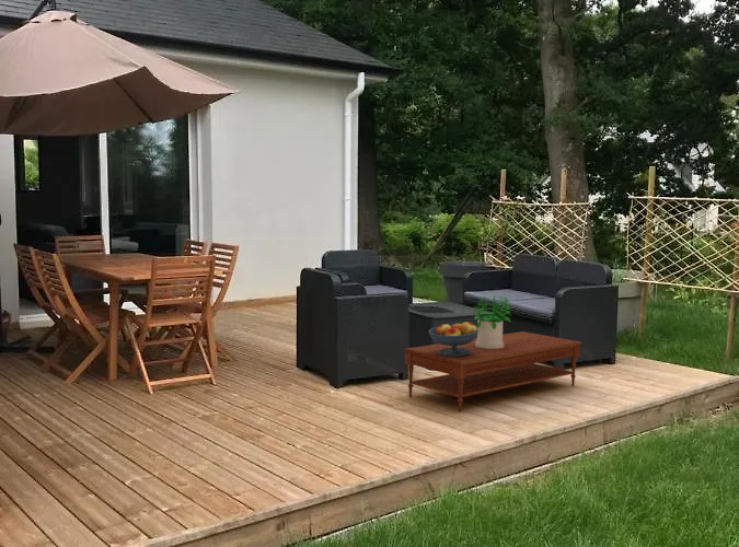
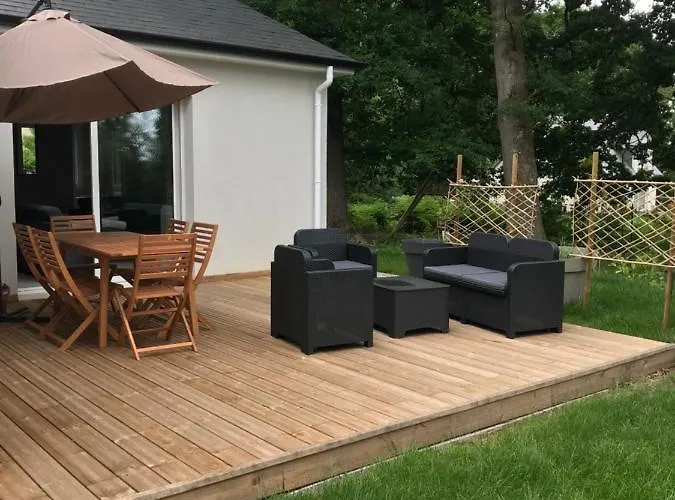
- potted plant (493, 319)
- fruit bowl (454, 338)
- coffee table (495, 368)
